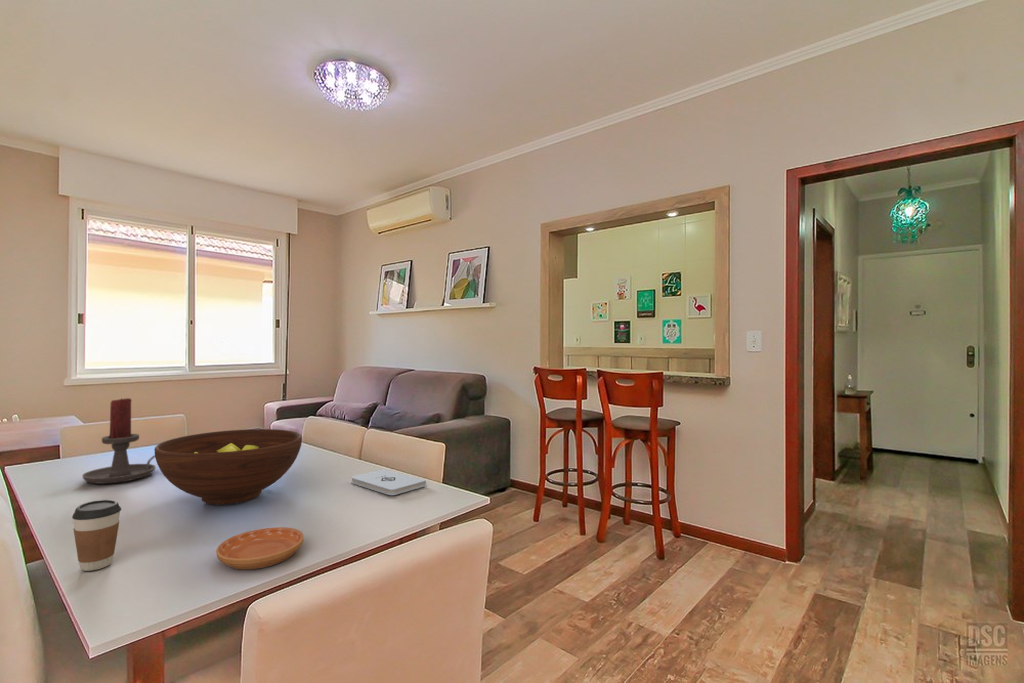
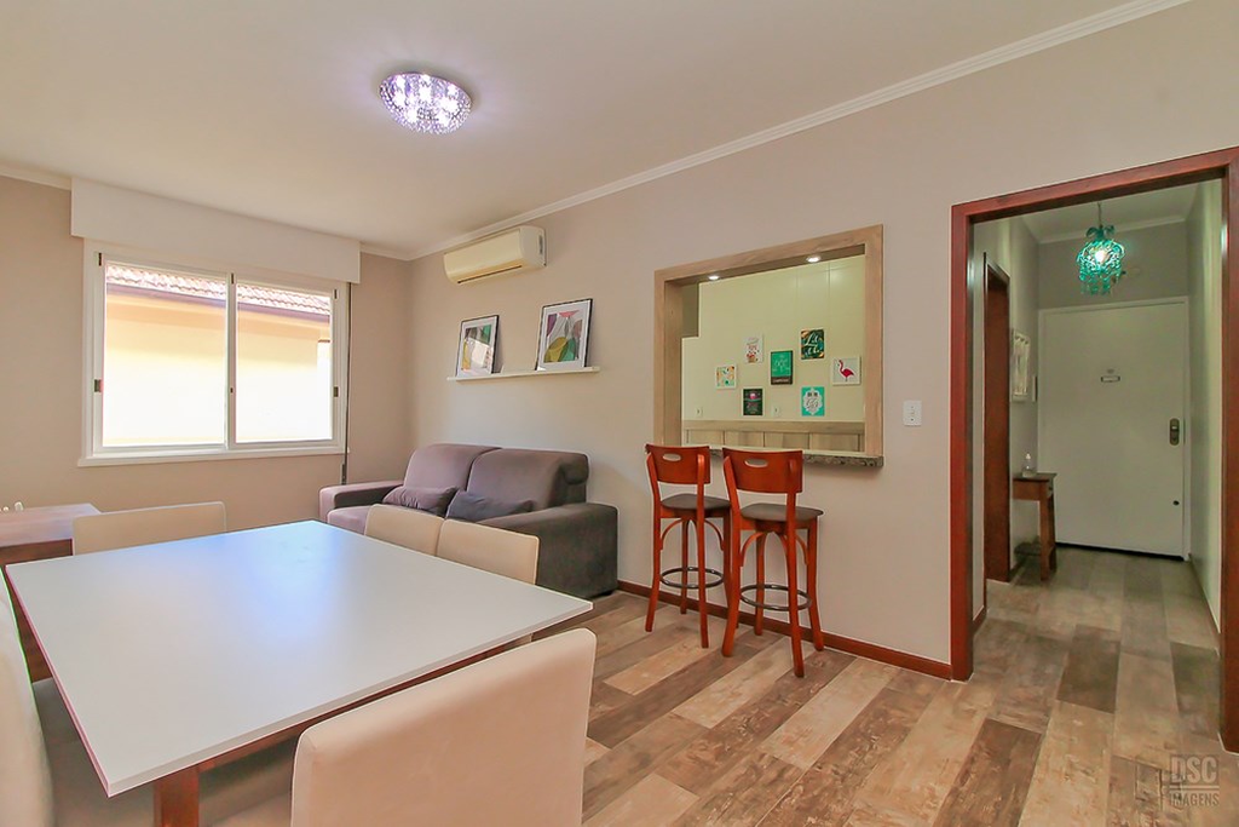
- notepad (387, 481)
- saucer (261, 548)
- coffee cup (96, 535)
- fruit bowl (232, 469)
- candle holder (131, 436)
